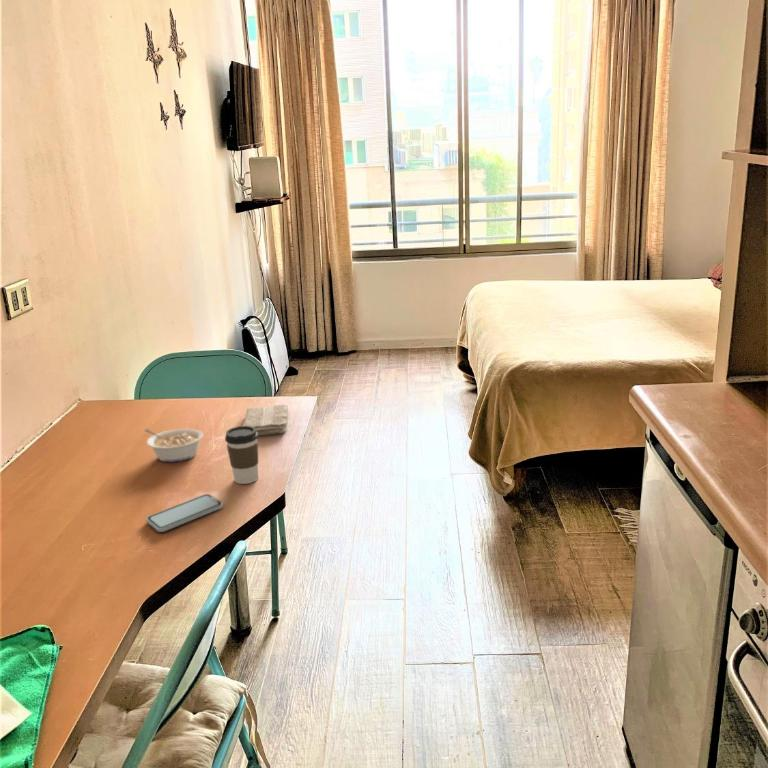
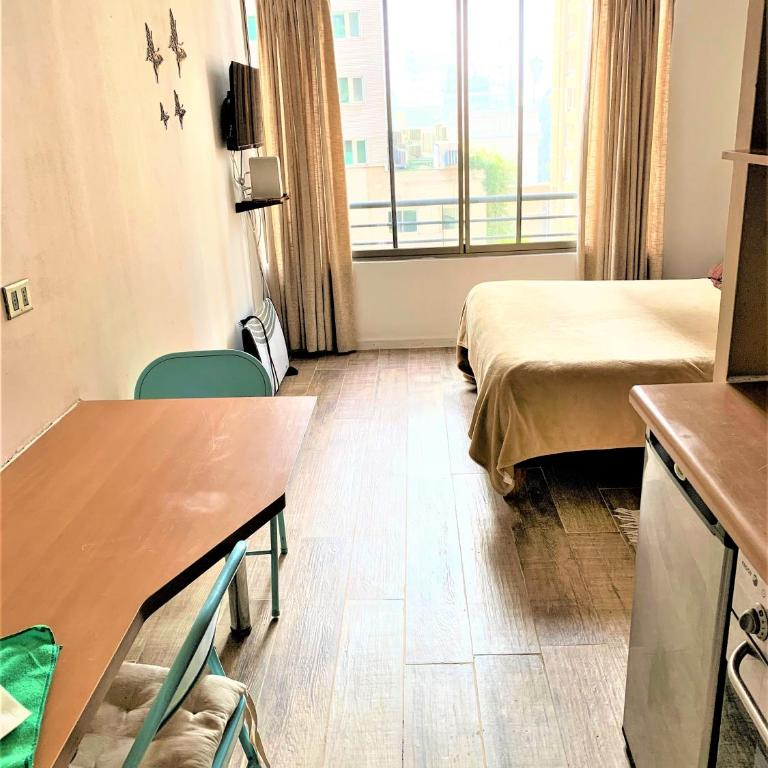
- washcloth (265, 418)
- smartphone (185, 512)
- legume (173, 445)
- coffee cup (243, 455)
